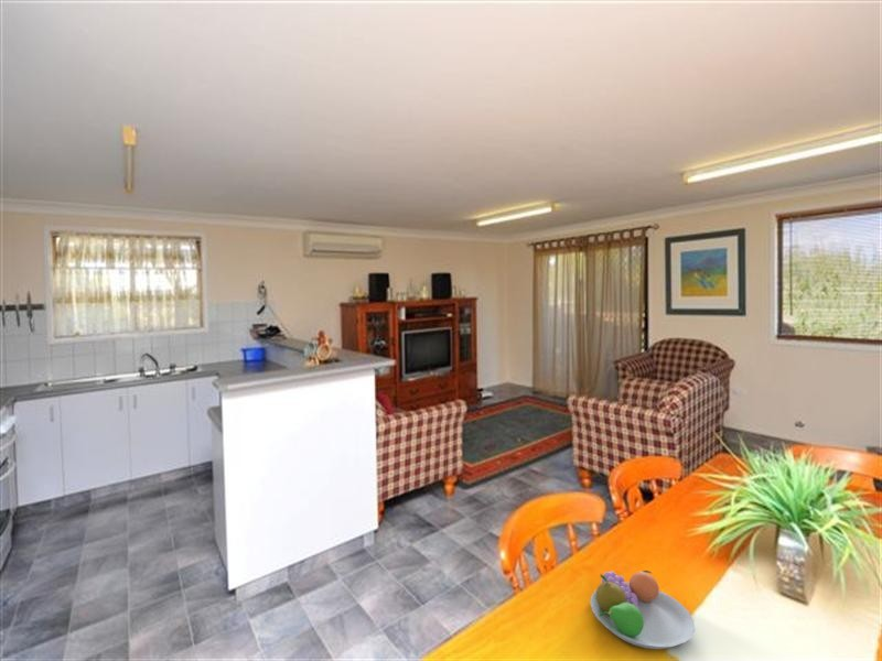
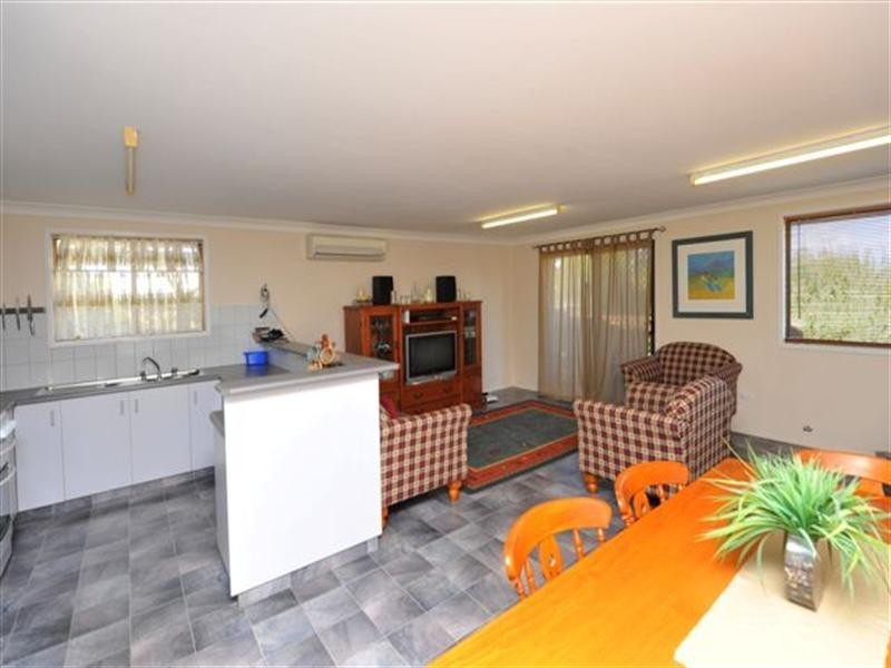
- fruit bowl (636, 603)
